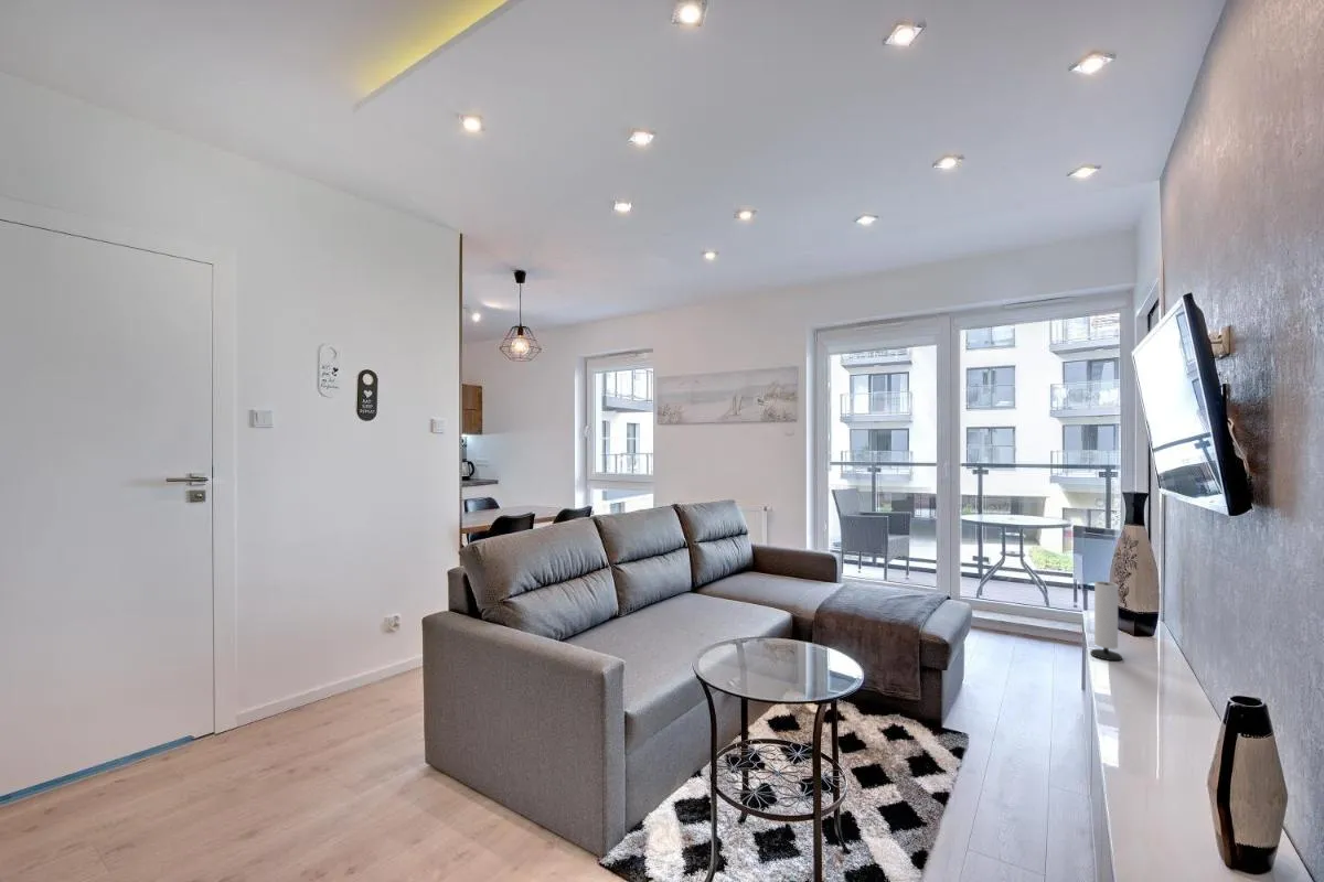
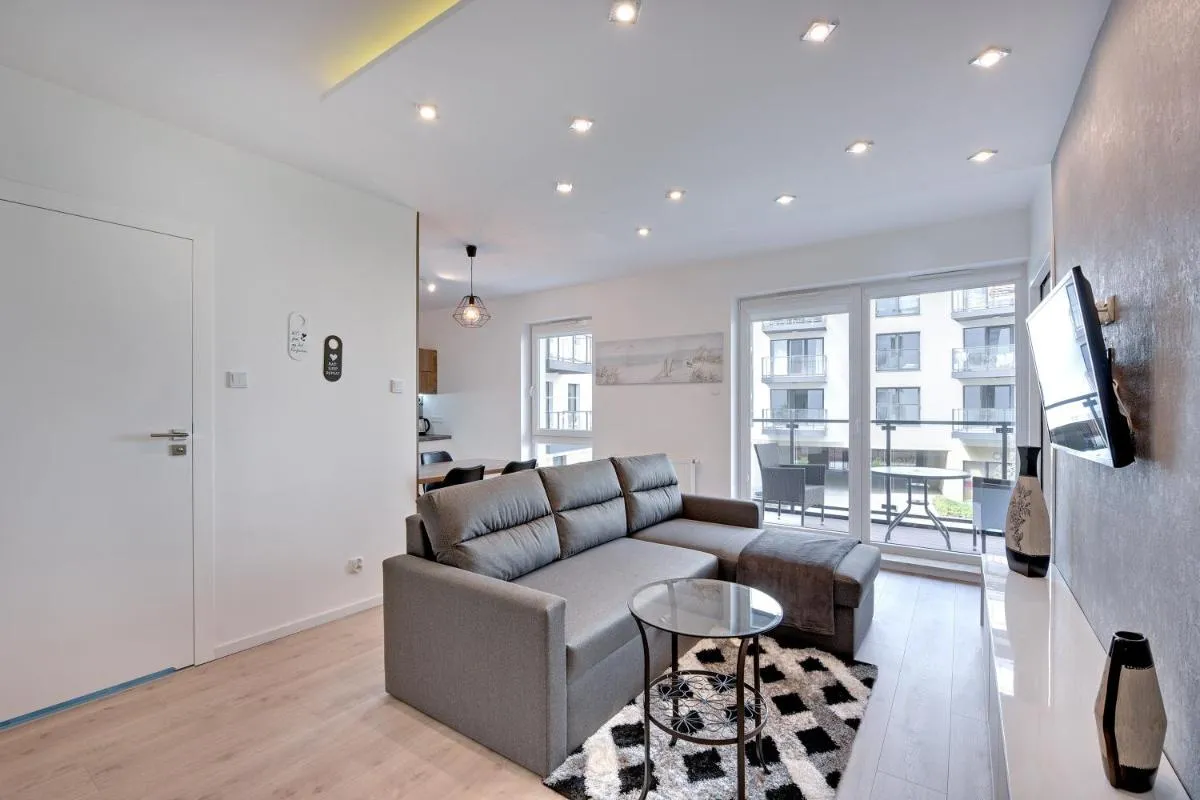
- speaker (1106, 619)
